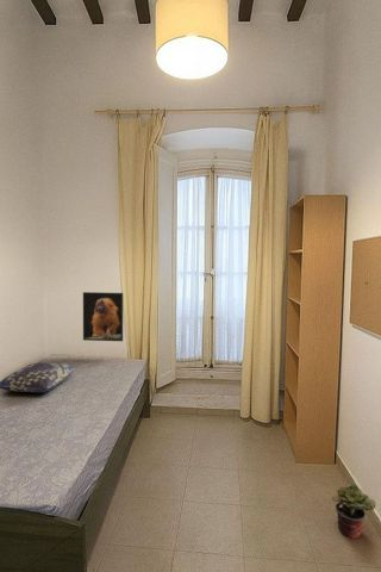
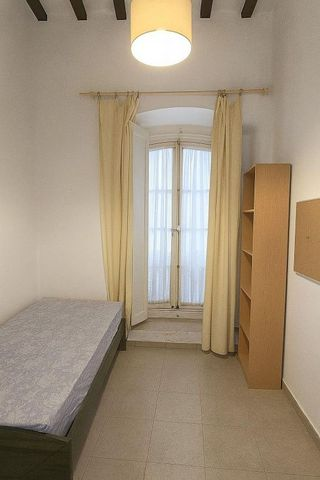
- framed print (102, 316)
- cushion (38, 375)
- potted plant (354, 506)
